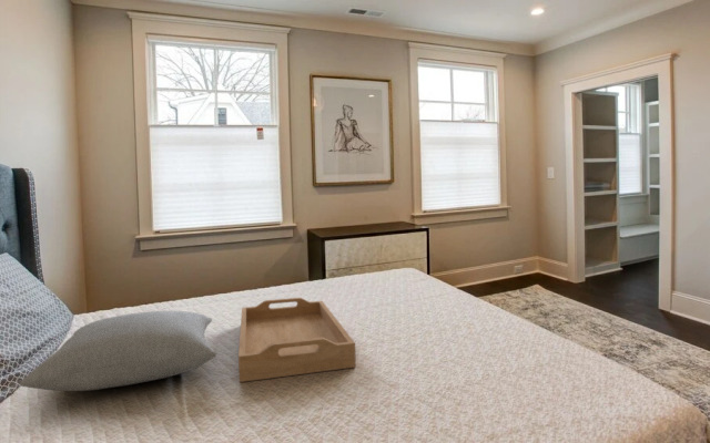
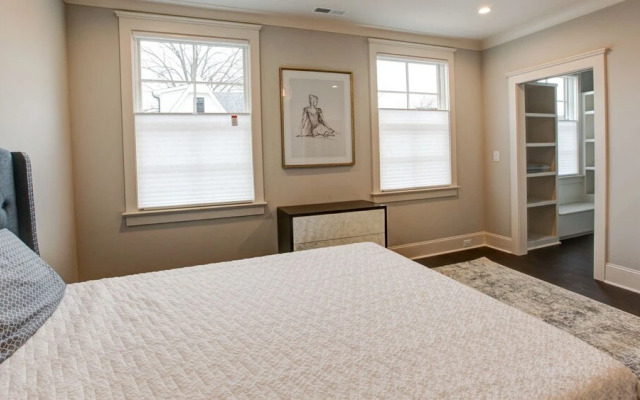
- serving tray (290, 329)
- pillow (138, 343)
